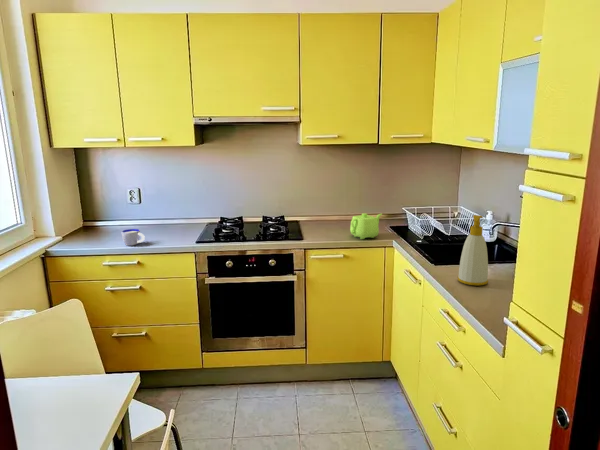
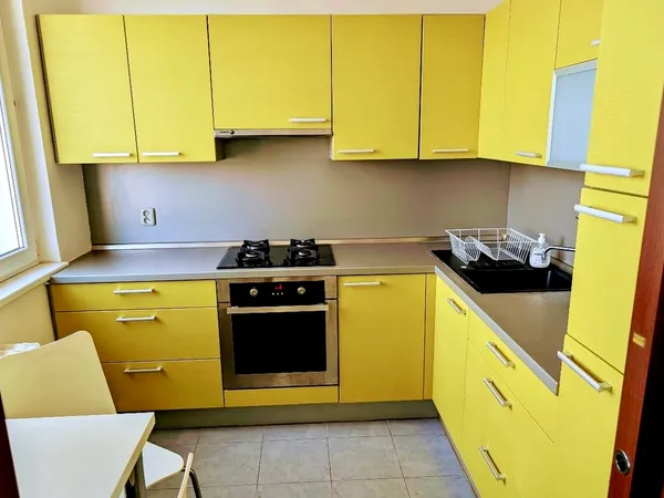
- teapot (366, 225)
- cup (133, 237)
- soap bottle (474, 248)
